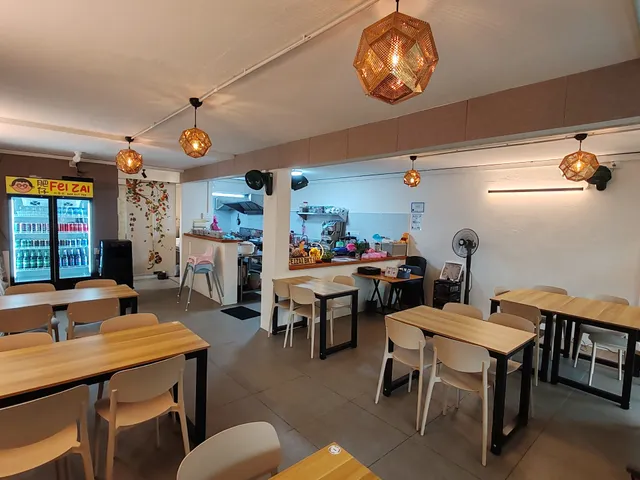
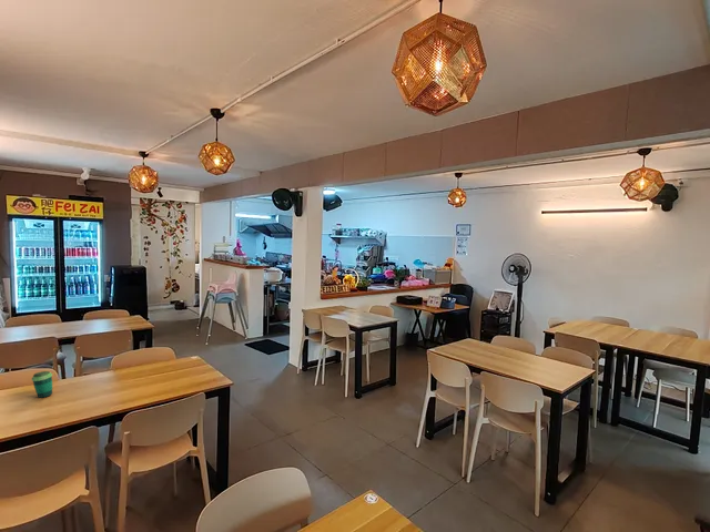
+ cup (42, 385)
